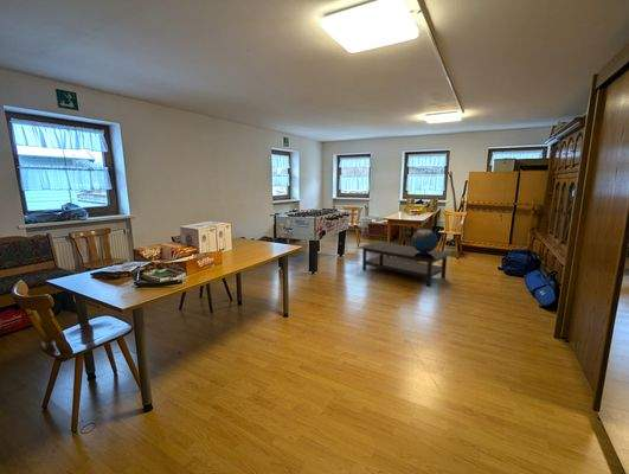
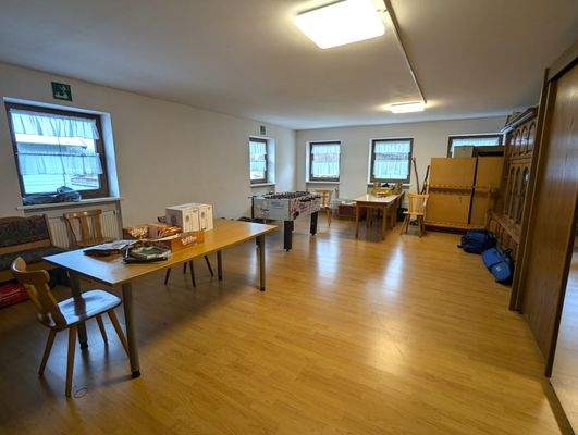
- globe (424, 241)
- coffee table (402, 262)
